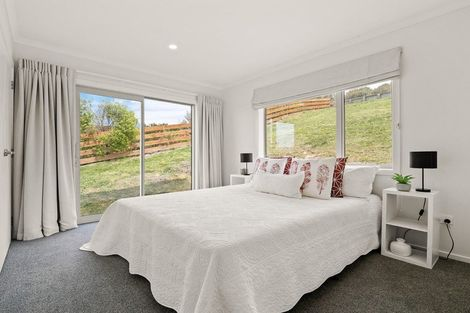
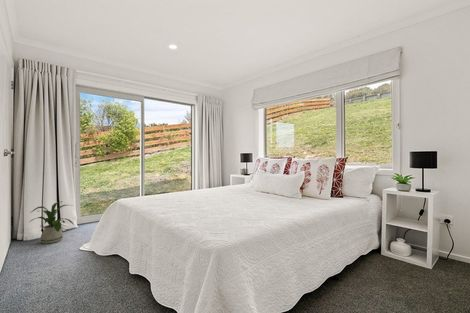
+ house plant (52, 219)
